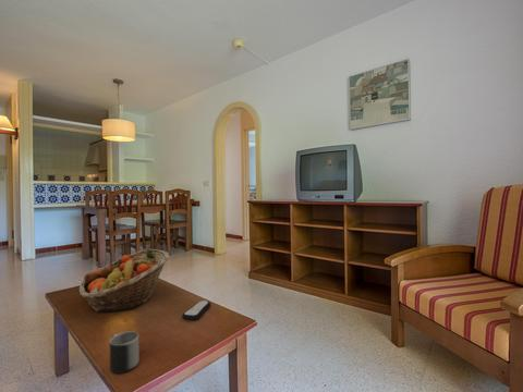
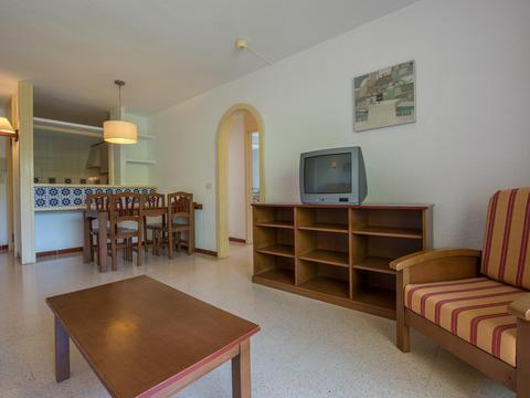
- mug (122, 348)
- remote control (197, 309)
- fruit basket (126, 277)
